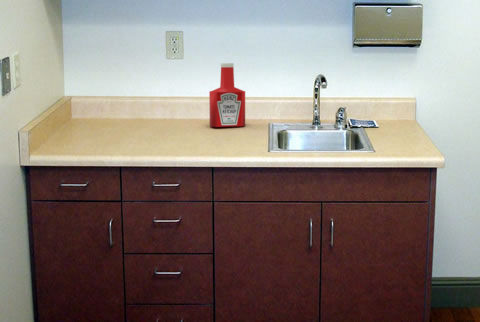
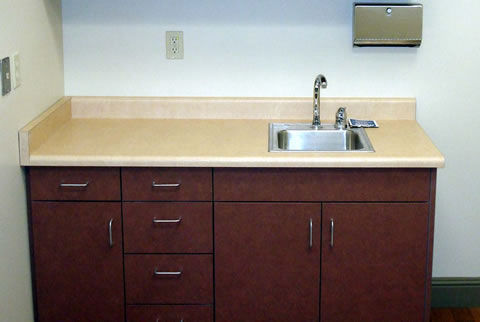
- soap bottle (227, 94)
